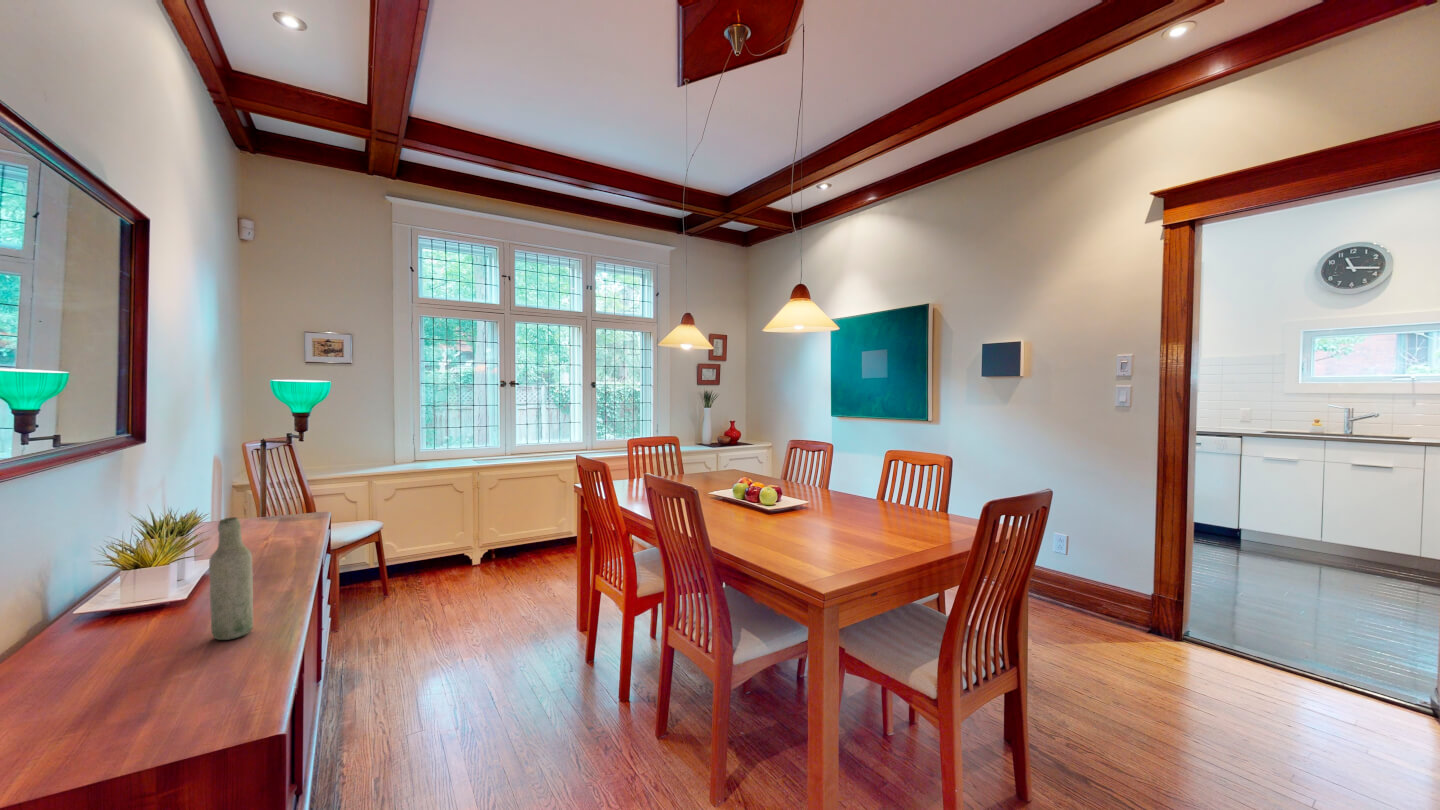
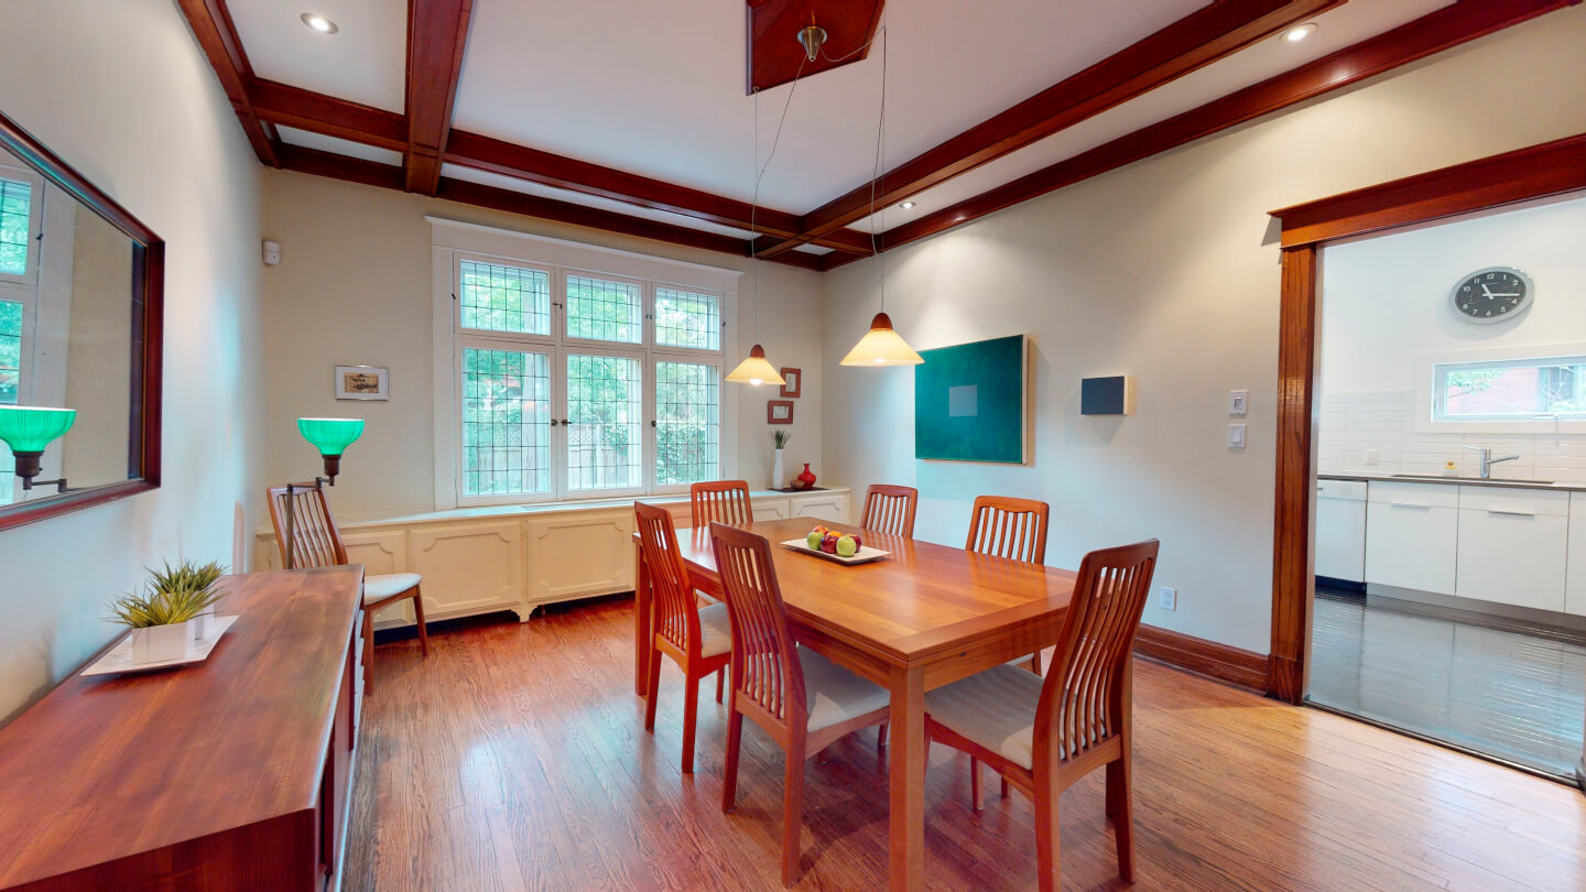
- bottle (232, 576)
